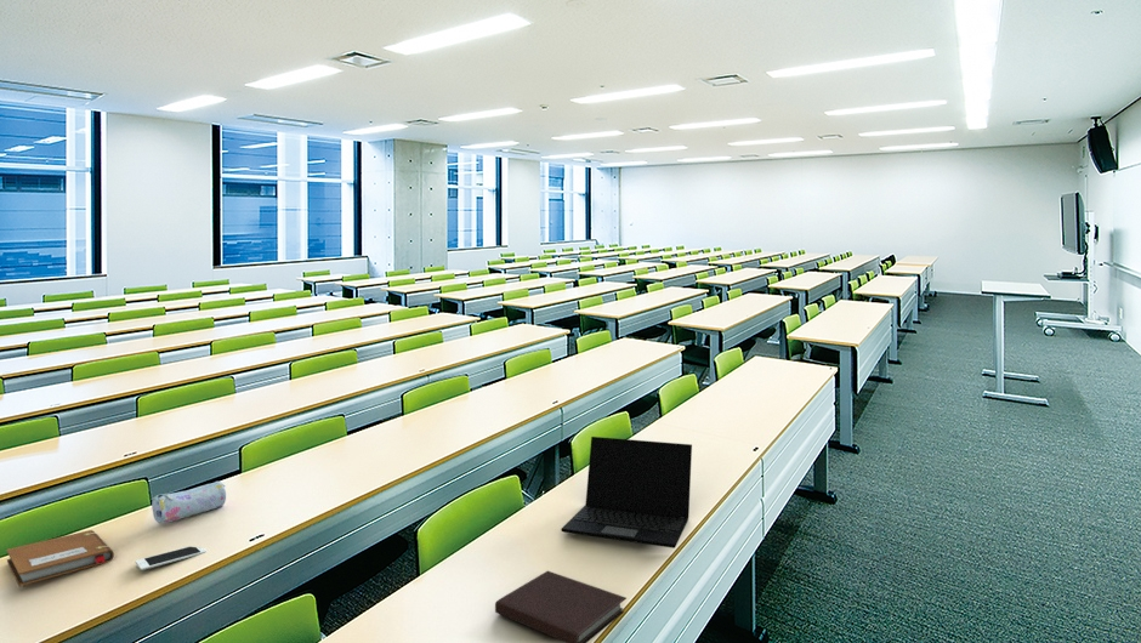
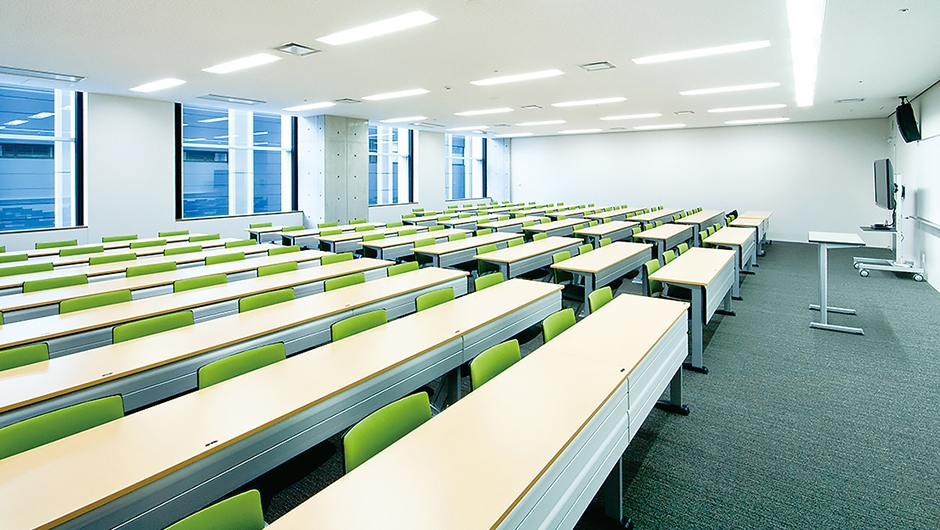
- notebook (561, 605)
- notebook (61, 554)
- cell phone (171, 556)
- pencil case (189, 500)
- laptop (629, 486)
